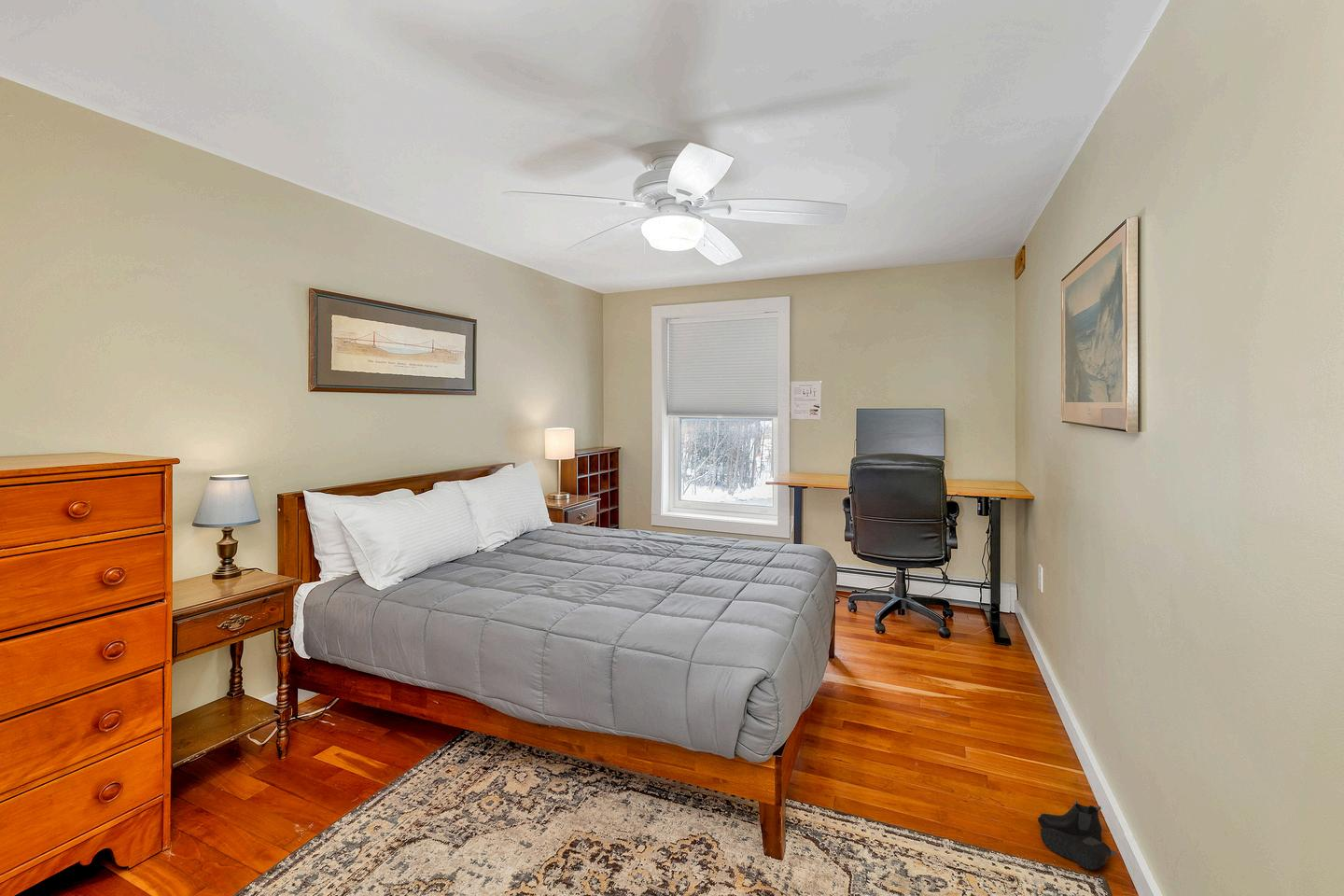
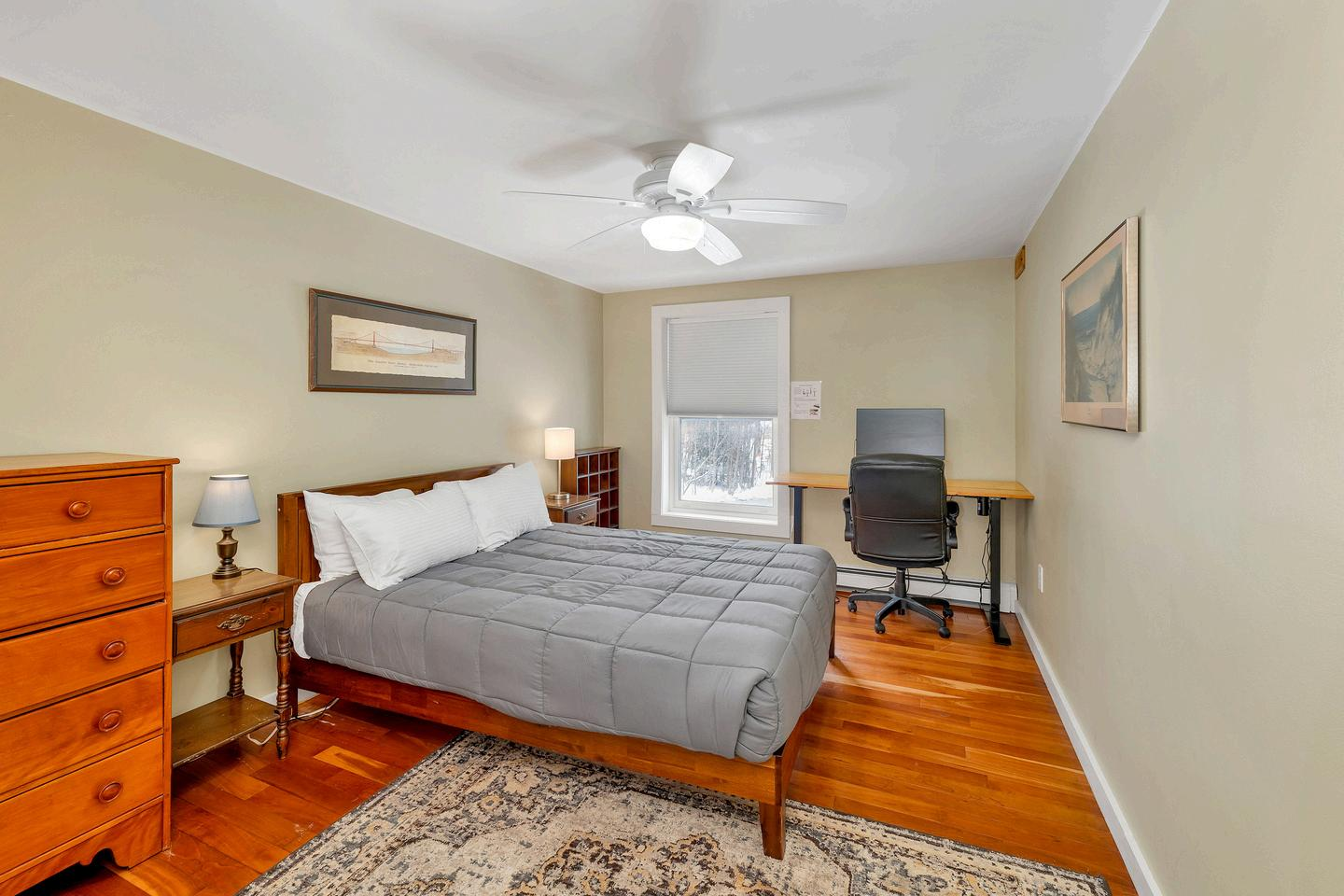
- boots (1076, 831)
